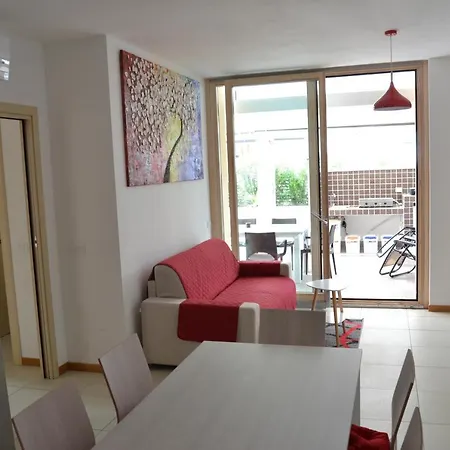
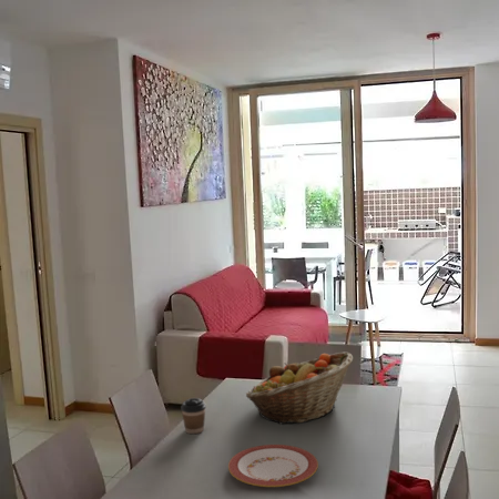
+ fruit basket (301, 383)
+ coffee cup (193, 414)
+ plate (273, 467)
